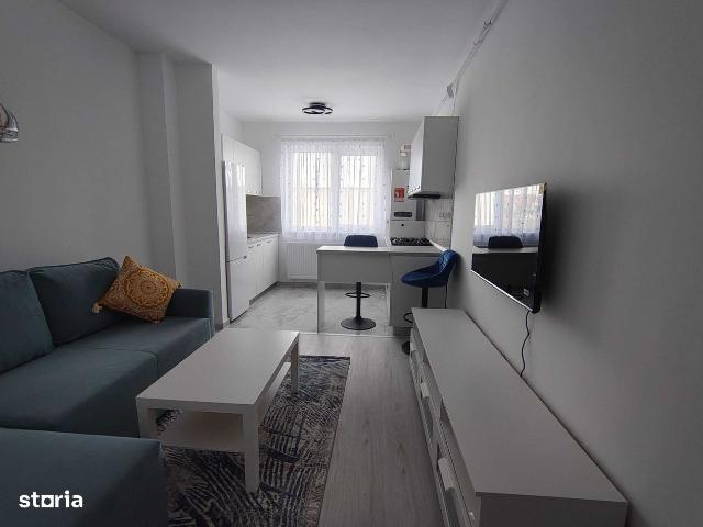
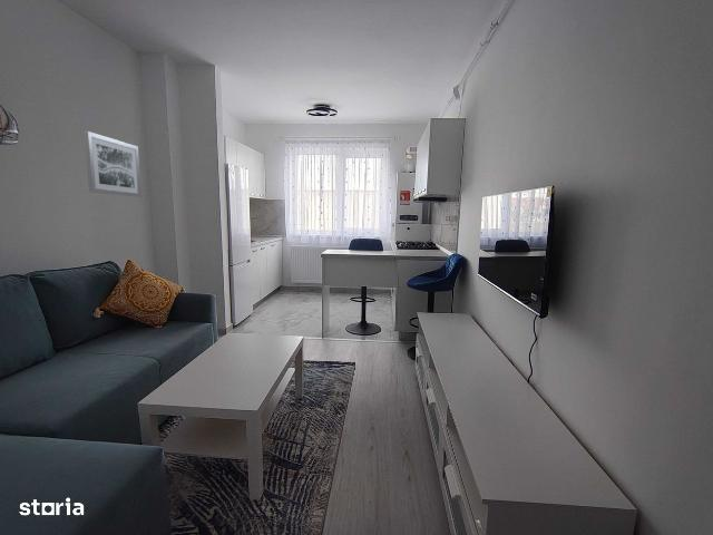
+ wall art (115, 167)
